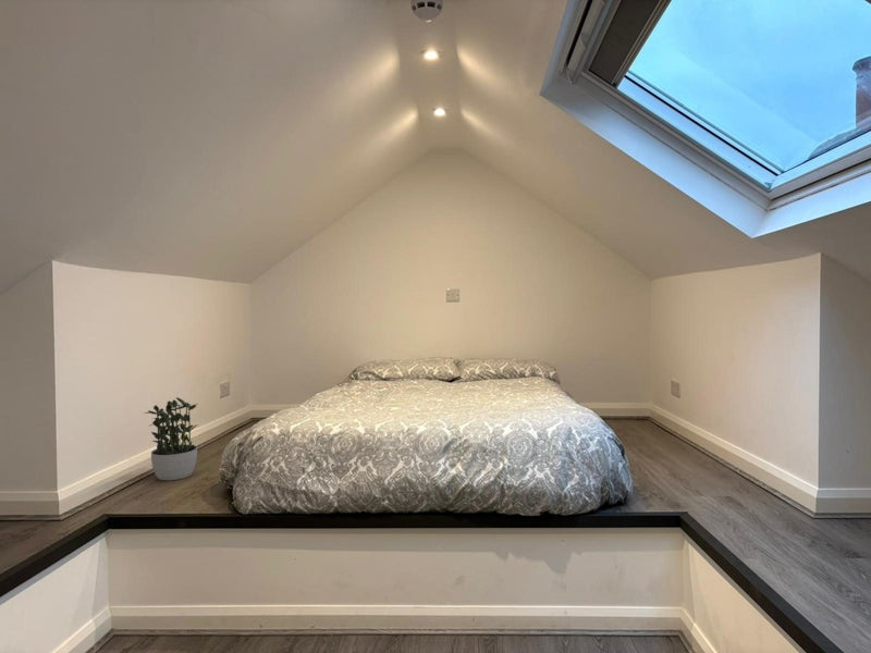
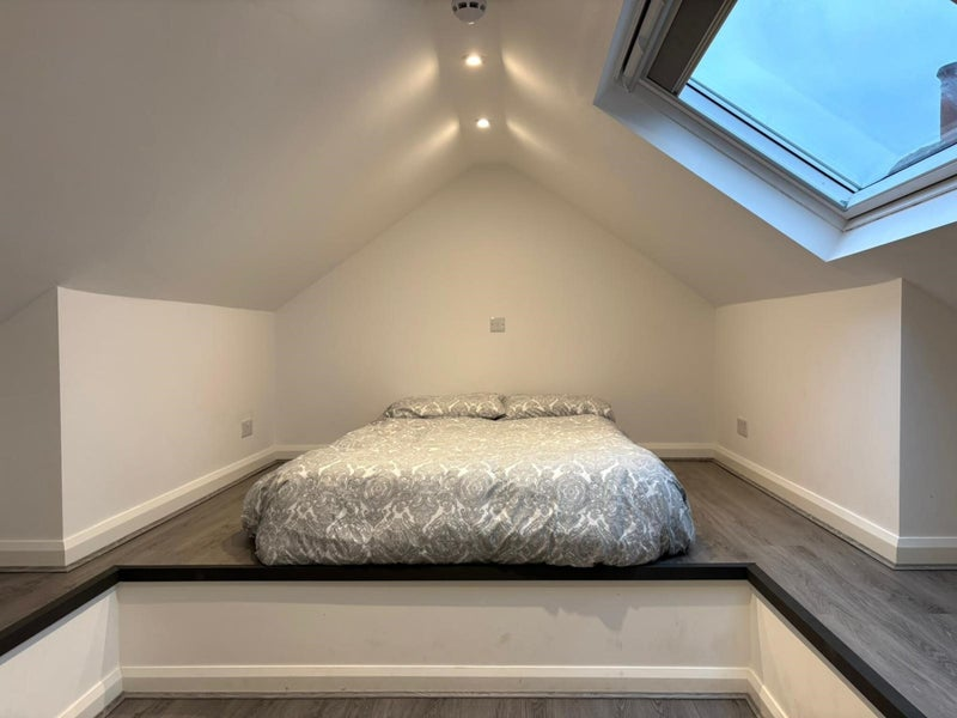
- potted plant (171, 436)
